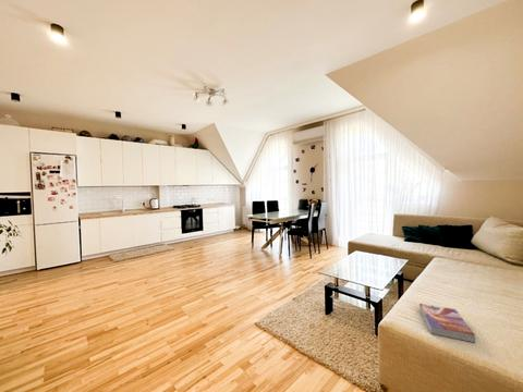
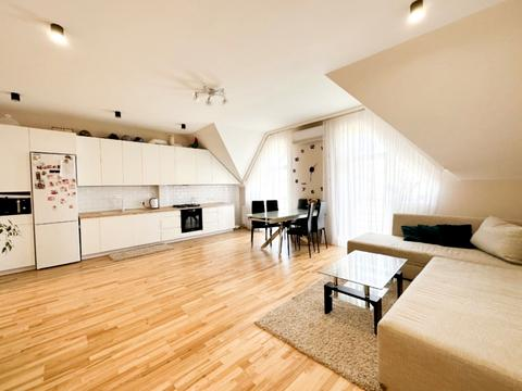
- textbook (443, 320)
